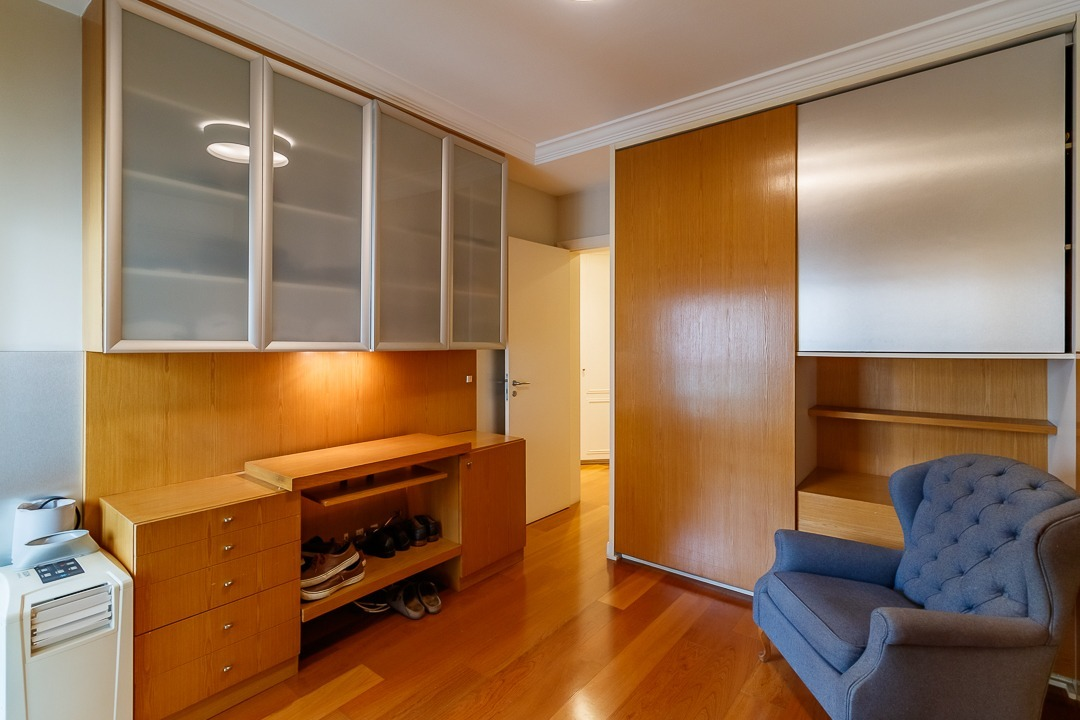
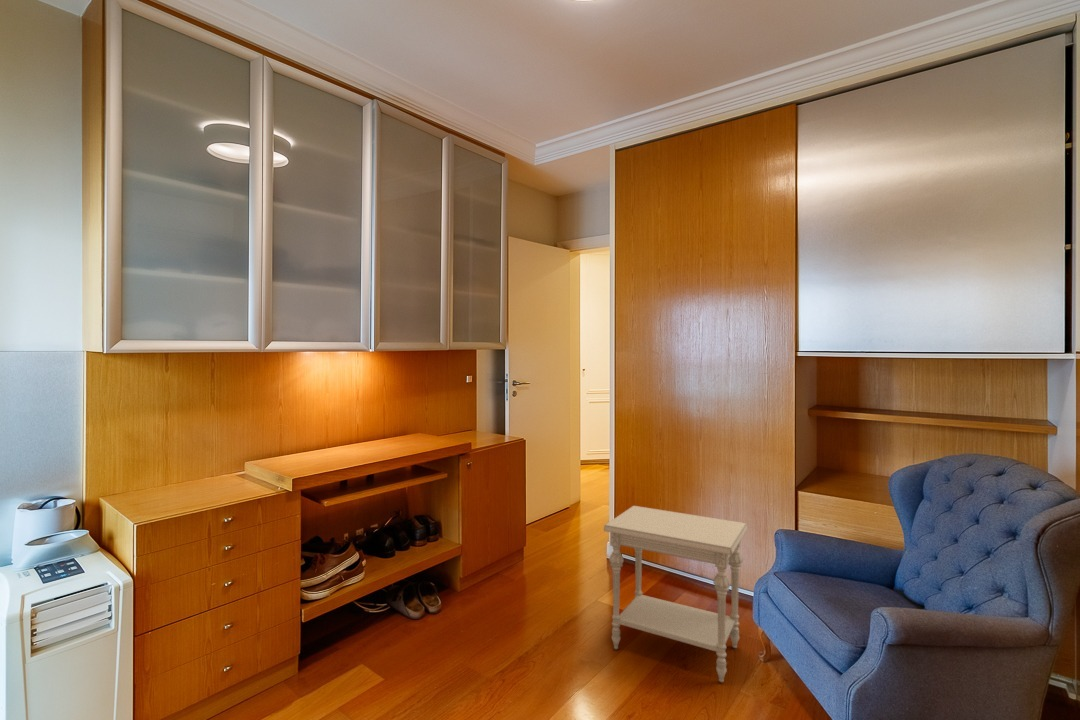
+ side table (672, 602)
